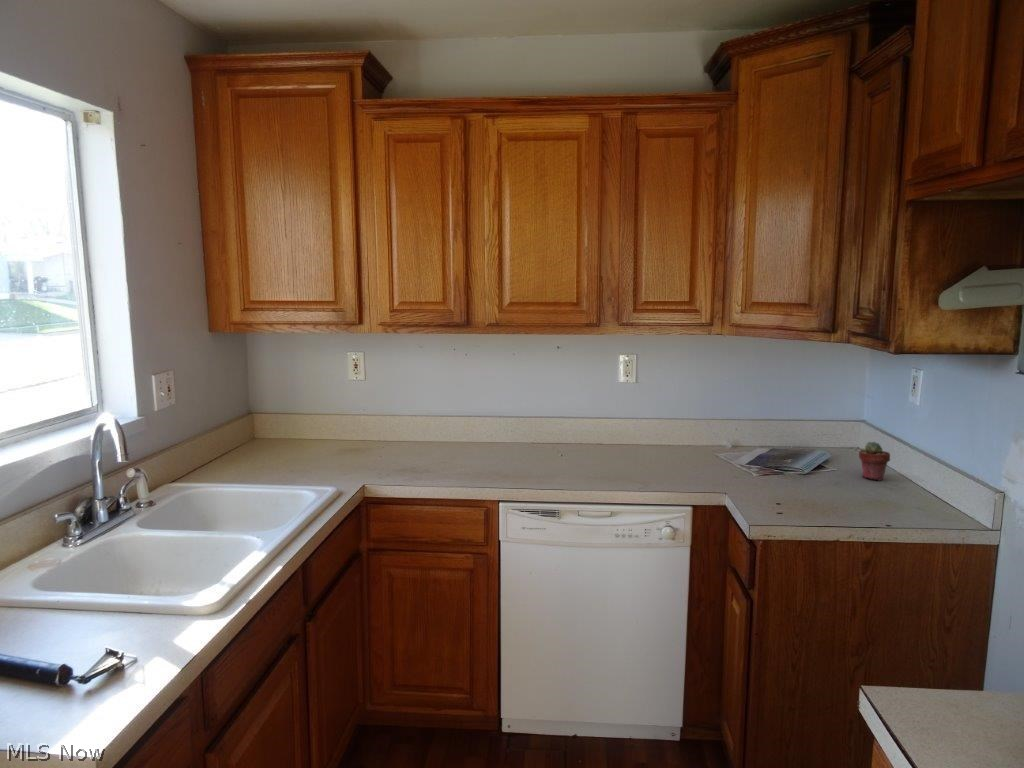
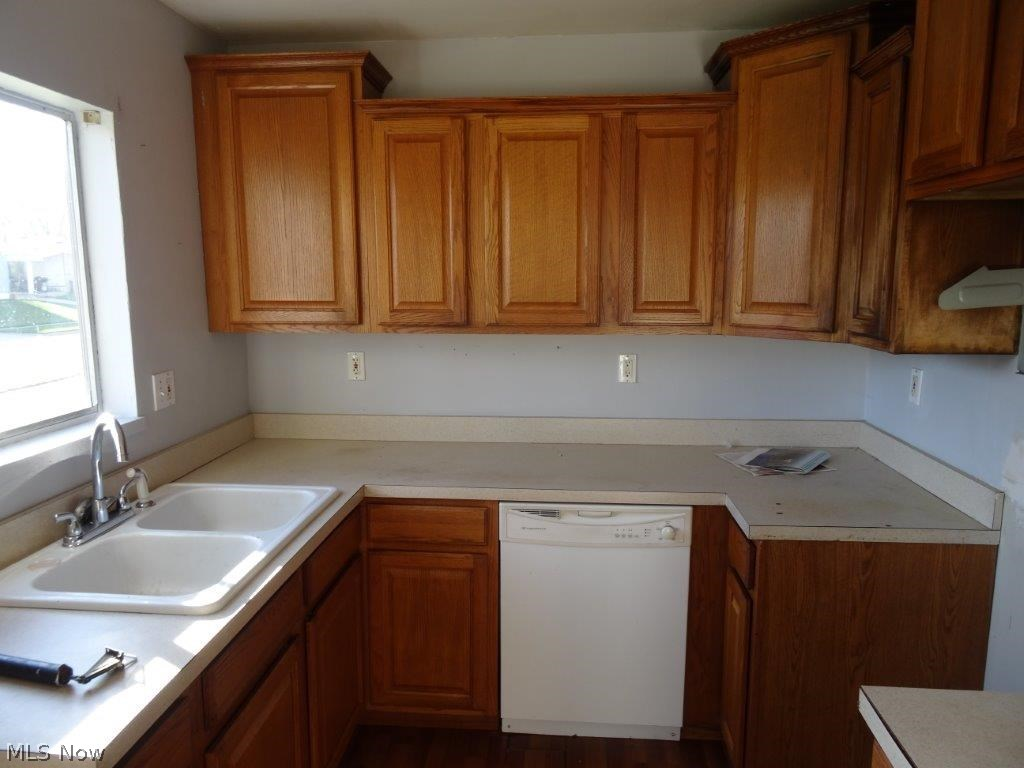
- potted succulent (873, 459)
